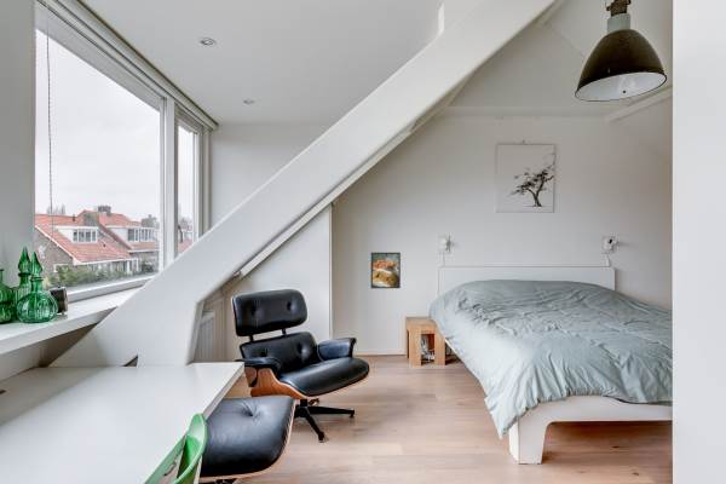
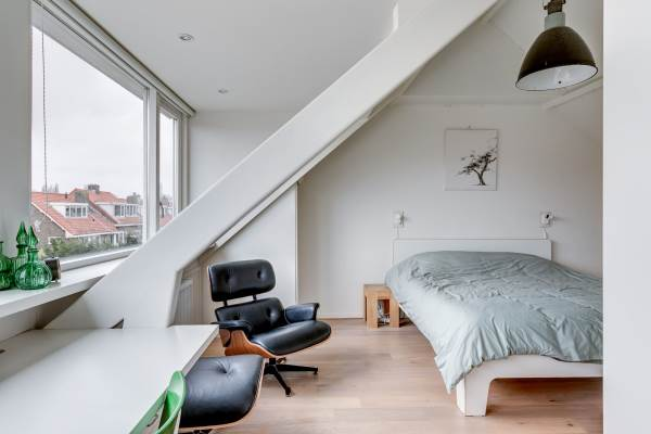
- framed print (385, 270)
